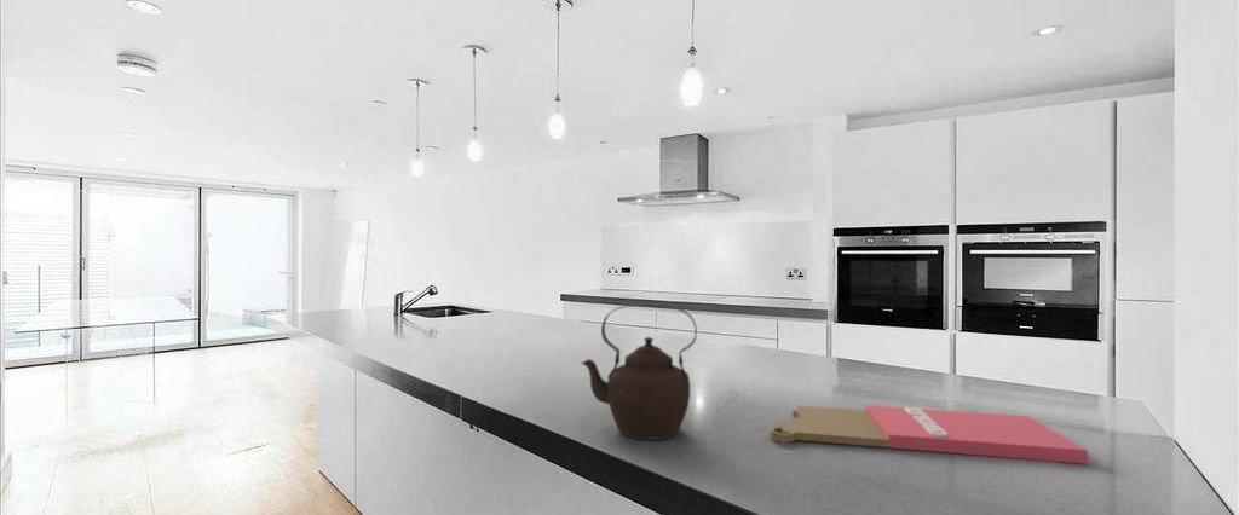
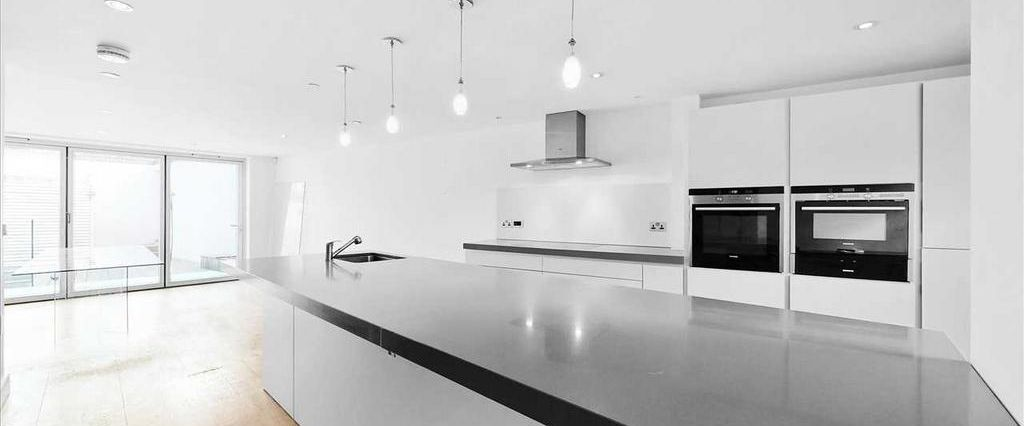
- teapot (636, 366)
- cutting board (904, 427)
